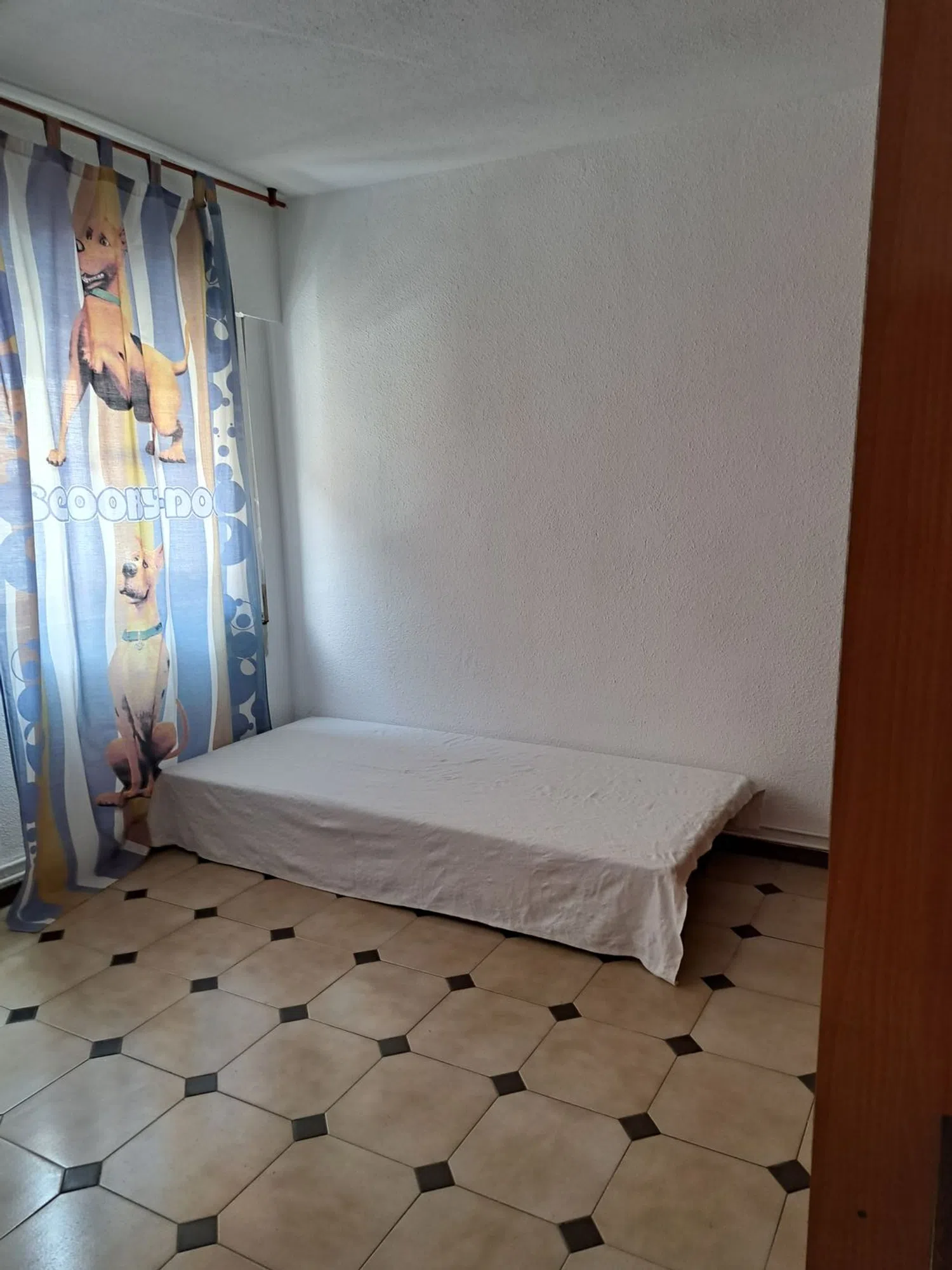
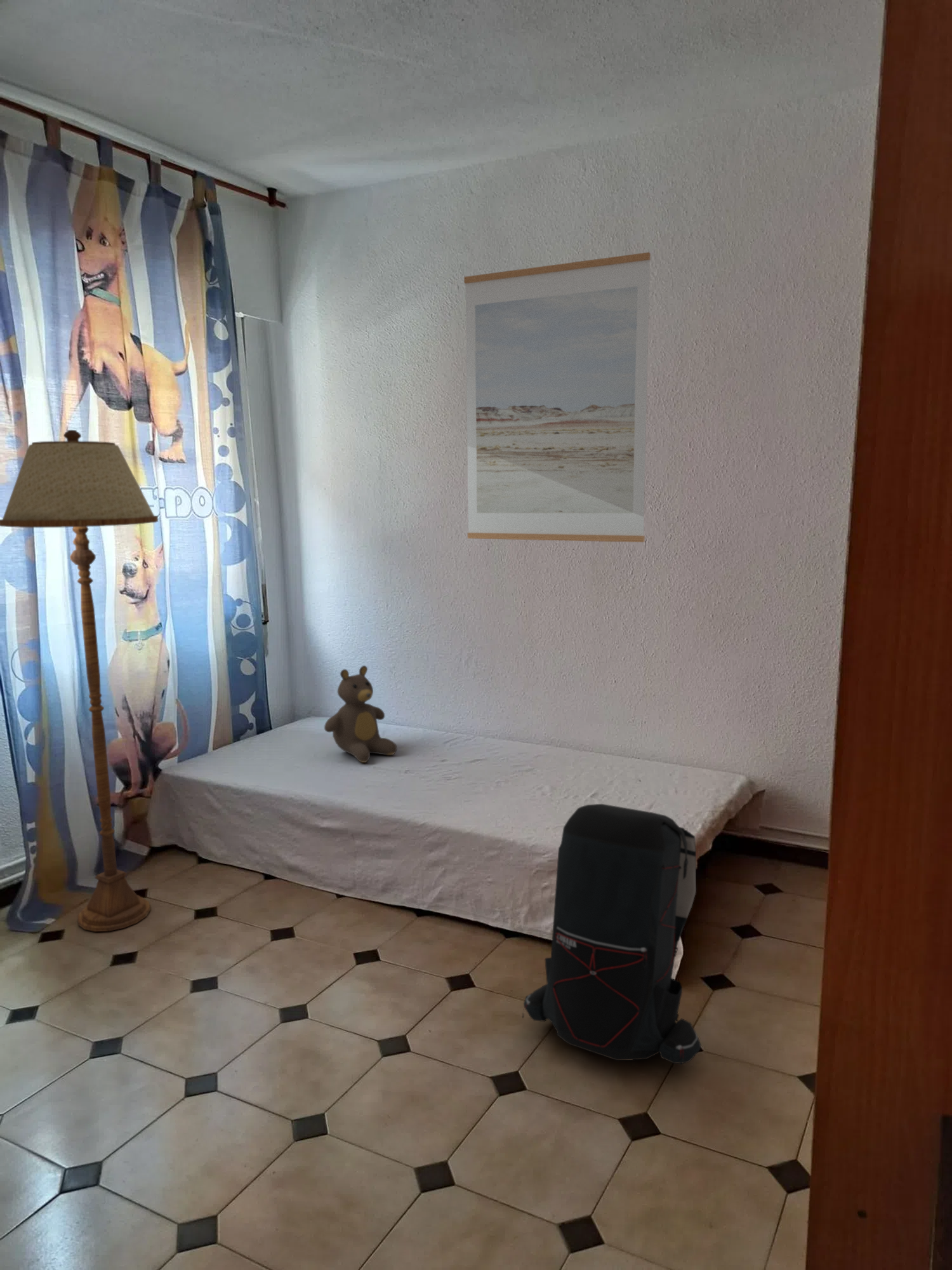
+ wall art (552, 406)
+ backpack (622, 918)
+ floor lamp (95, 684)
+ teddy bear (362, 712)
